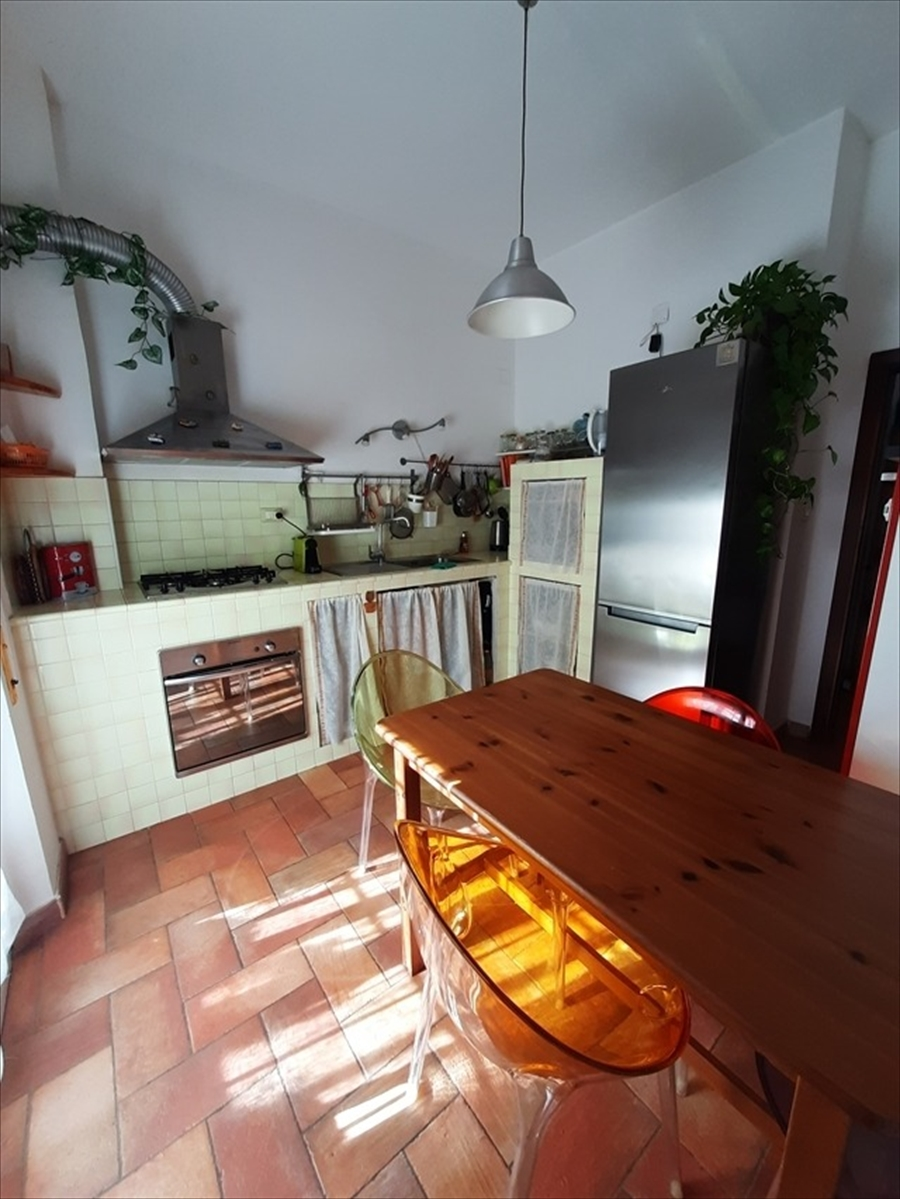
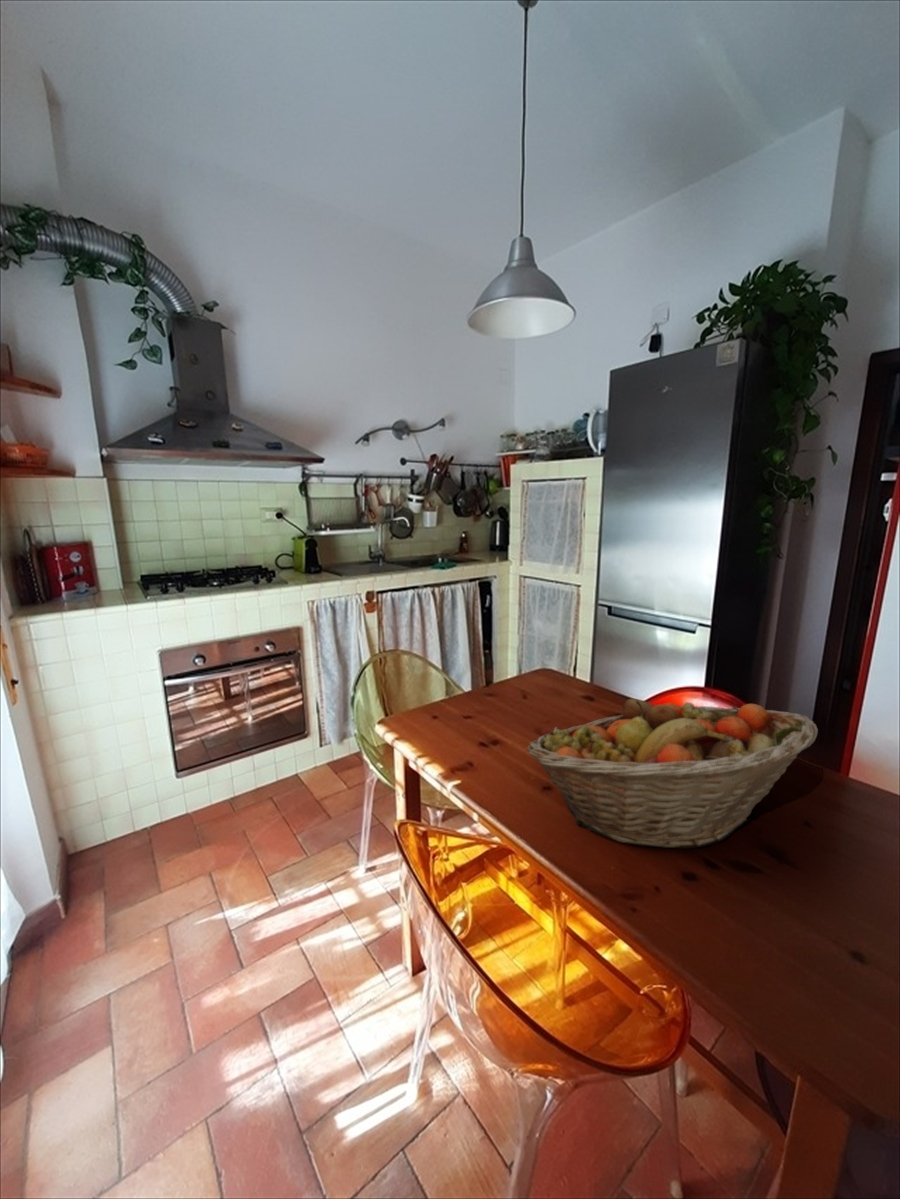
+ fruit basket (662, 753)
